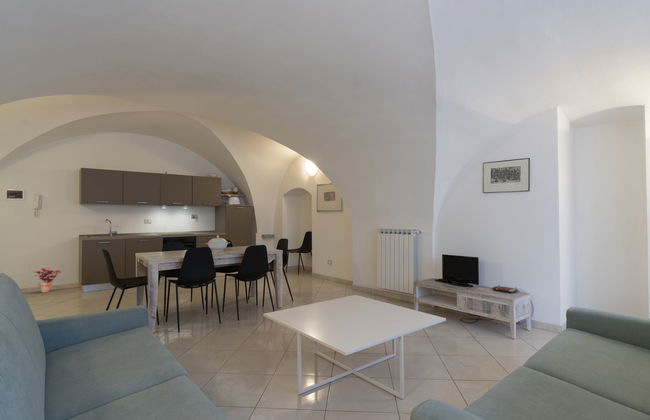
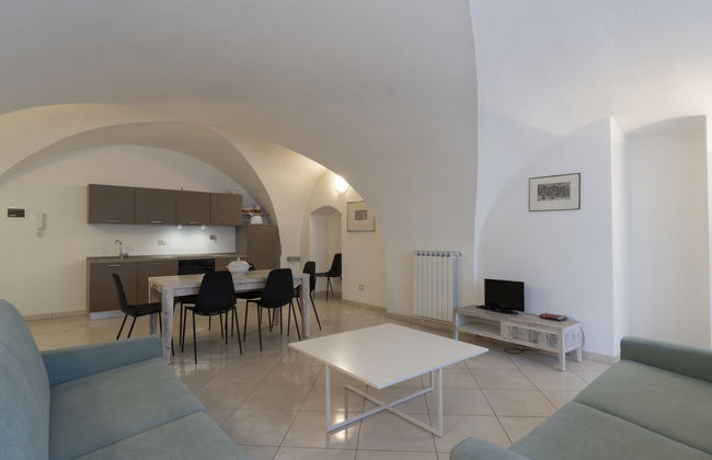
- potted plant (47, 280)
